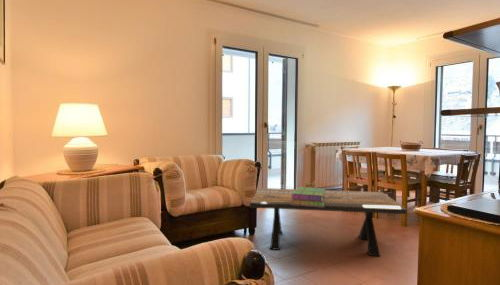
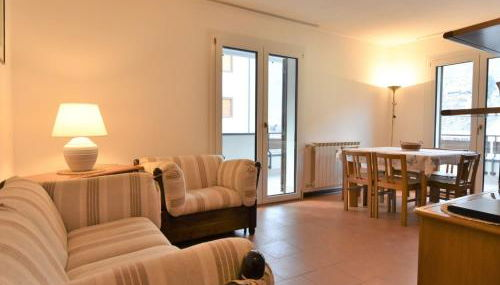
- coffee table (321, 210)
- stack of books (309, 195)
